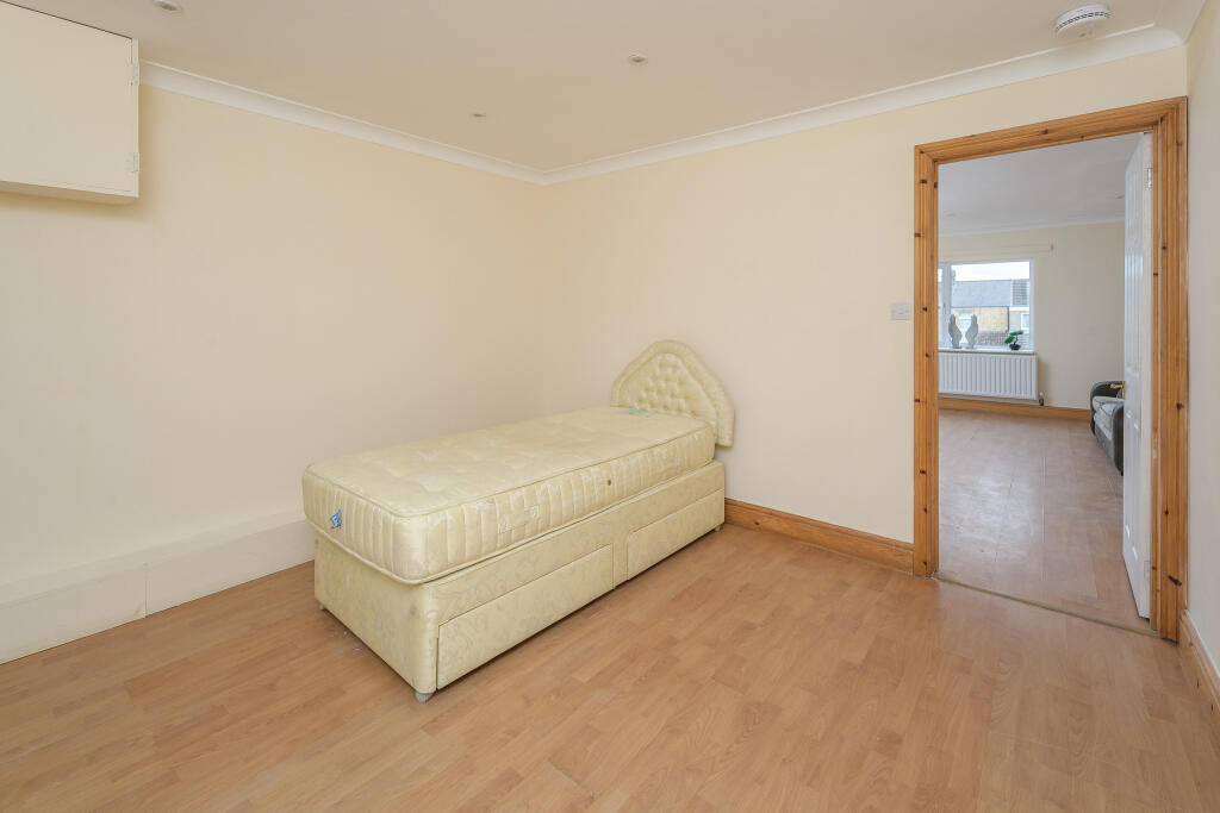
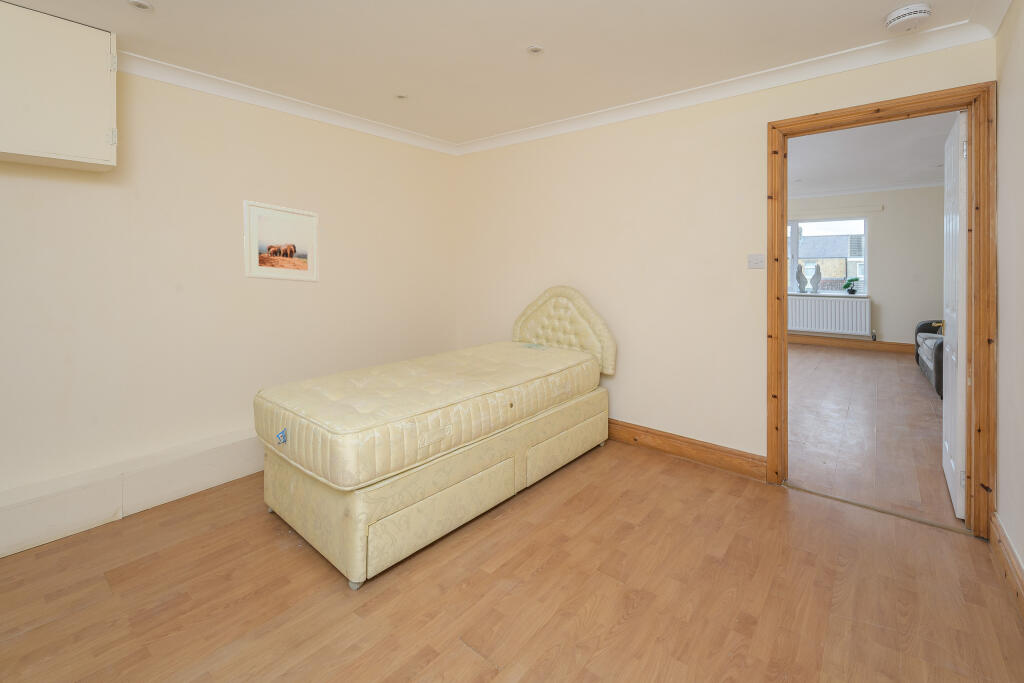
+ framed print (283, 243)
